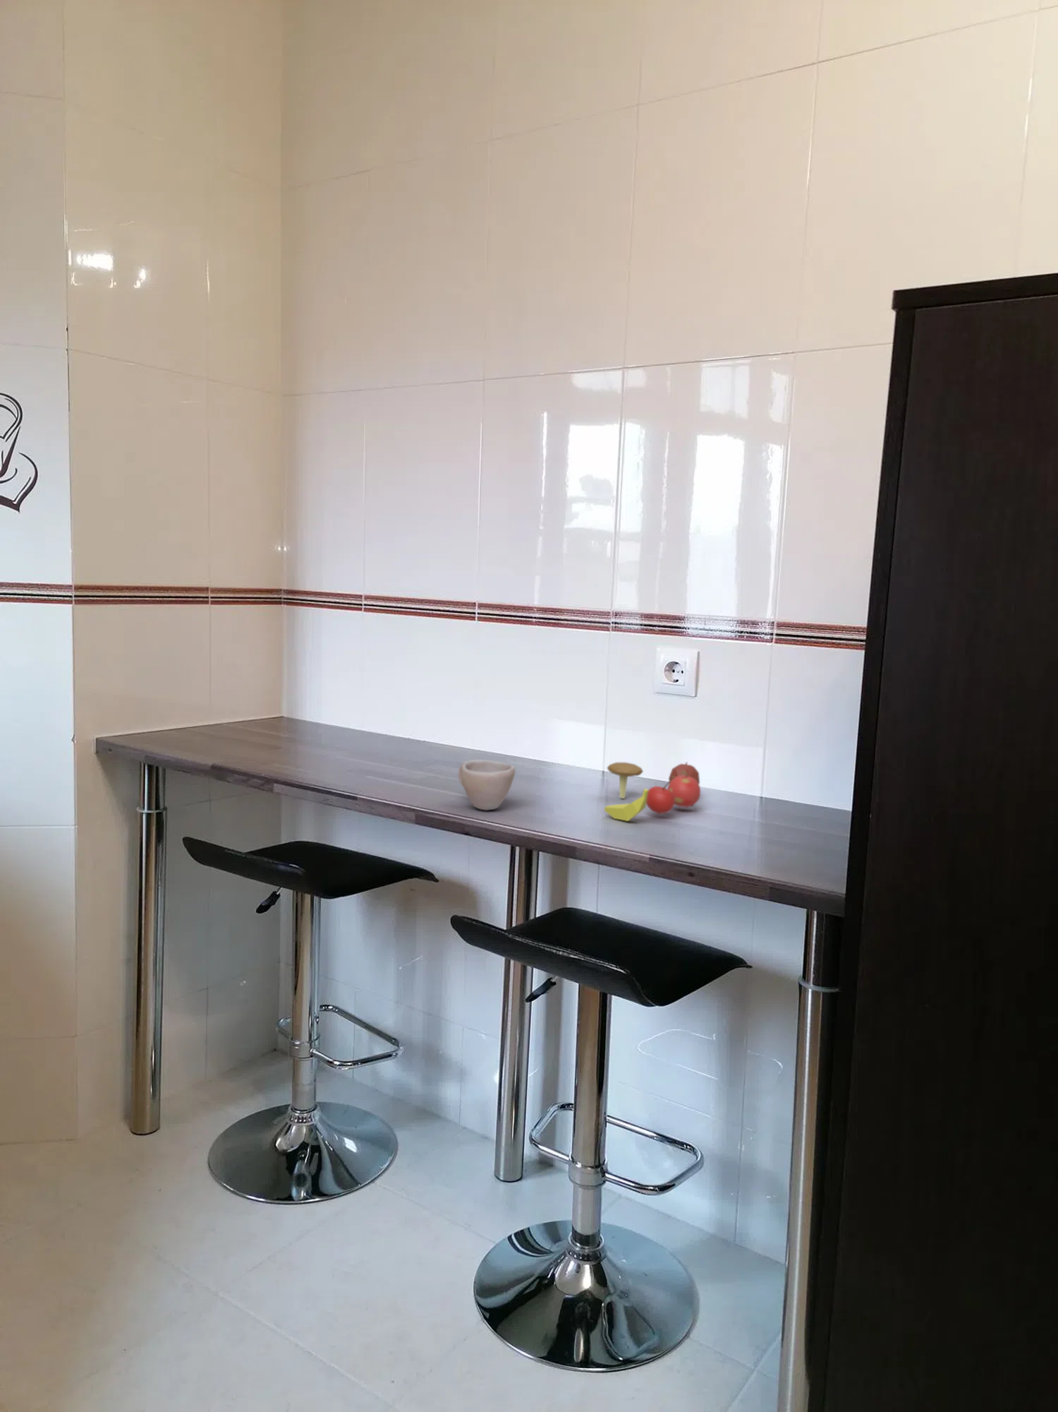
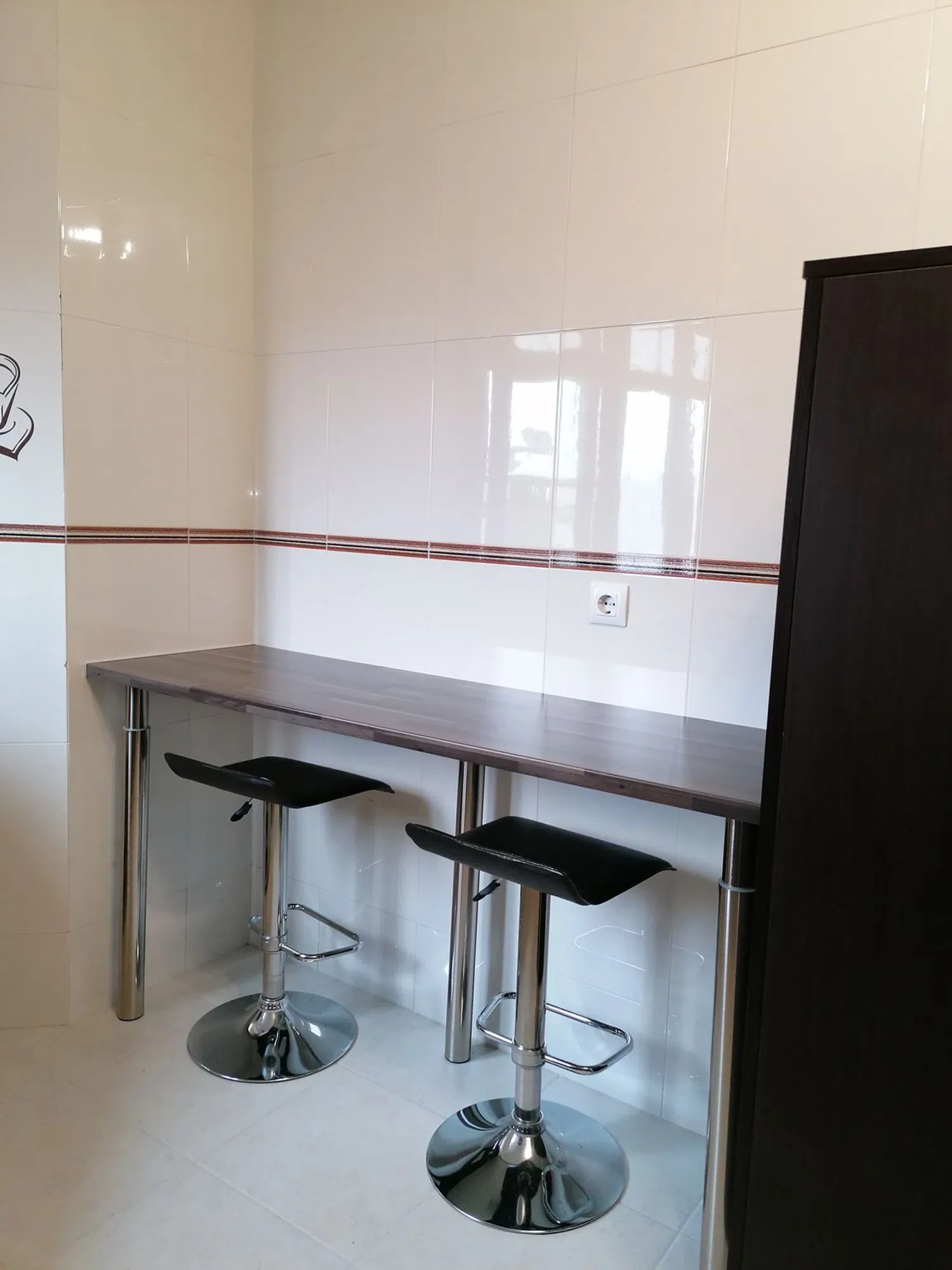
- cup (480, 784)
- fruit (646, 788)
